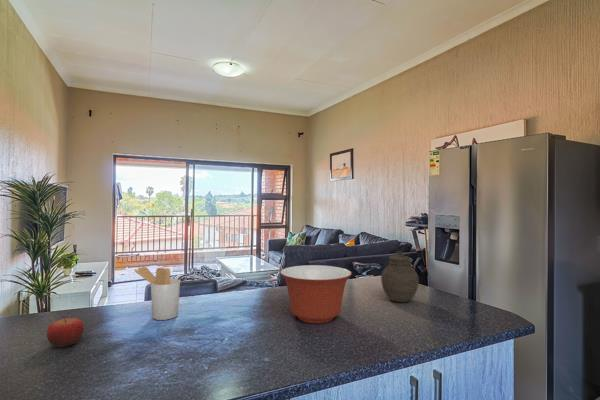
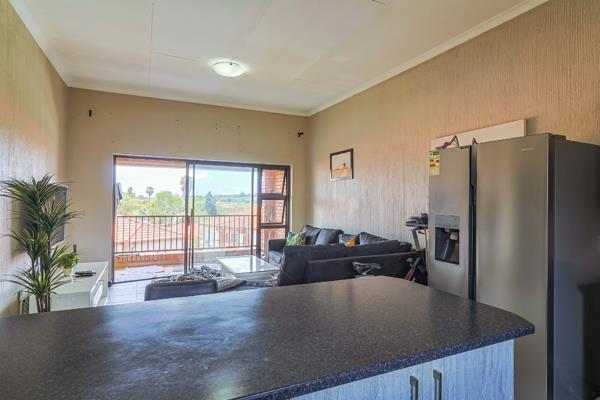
- jar (399, 275)
- mixing bowl (315, 294)
- fruit (65, 329)
- utensil holder (157, 290)
